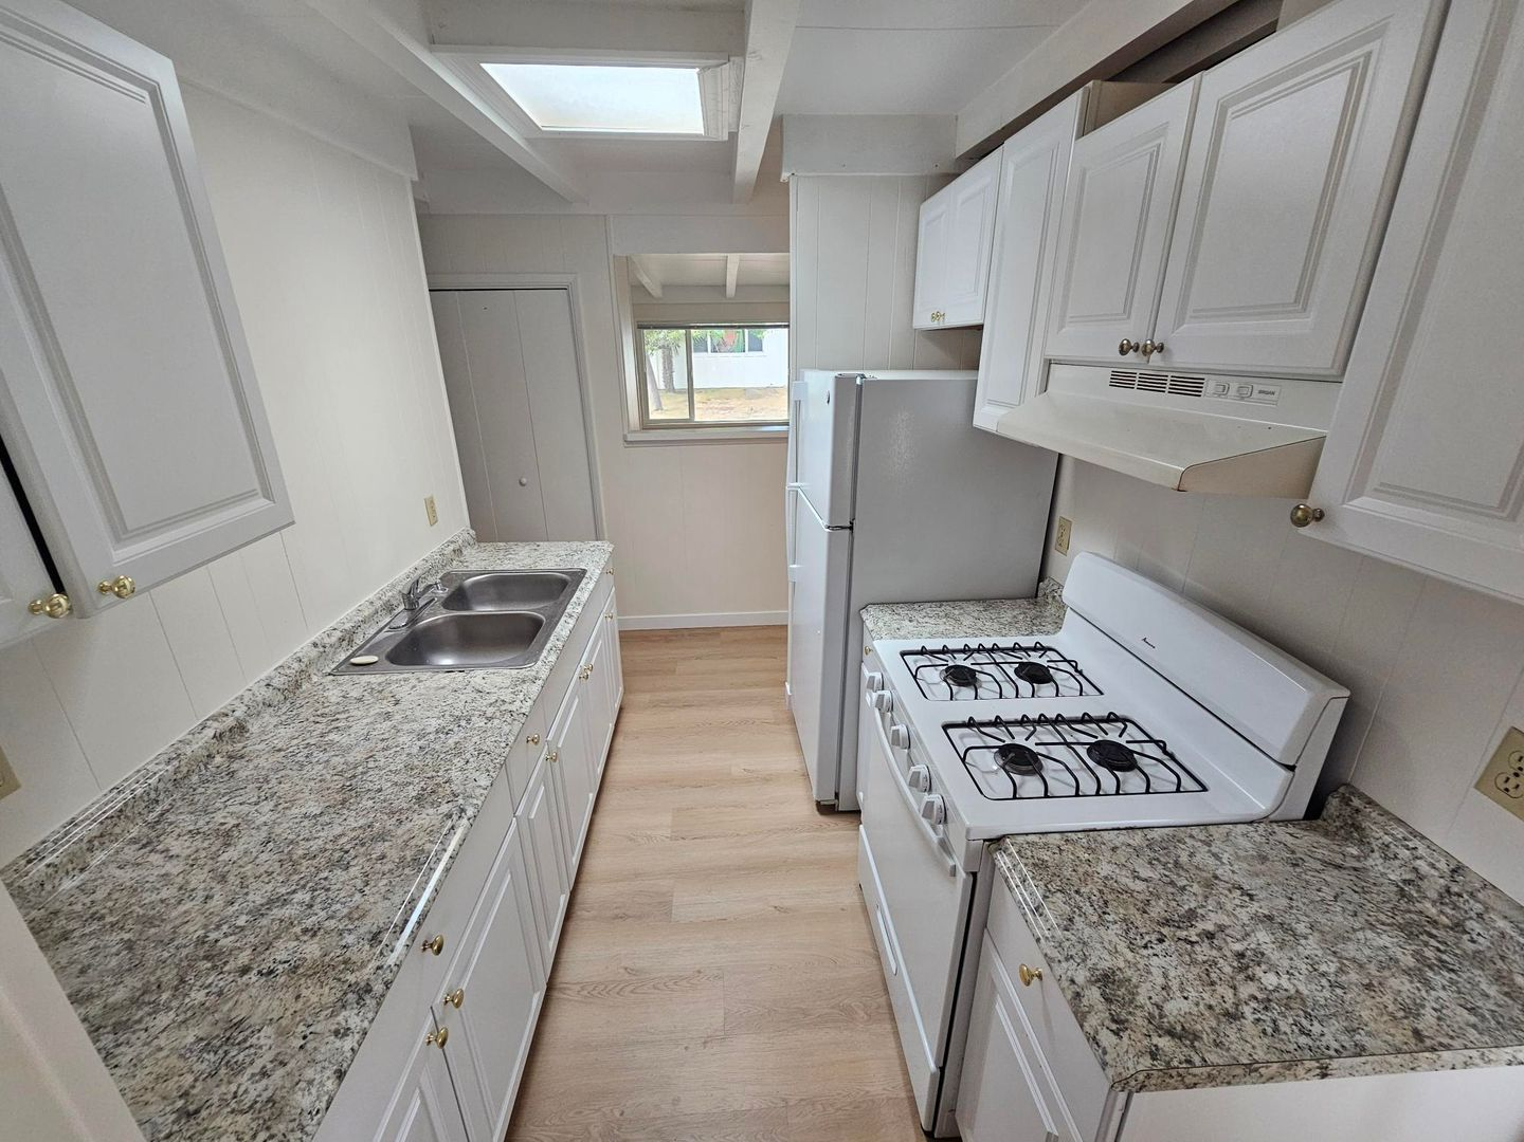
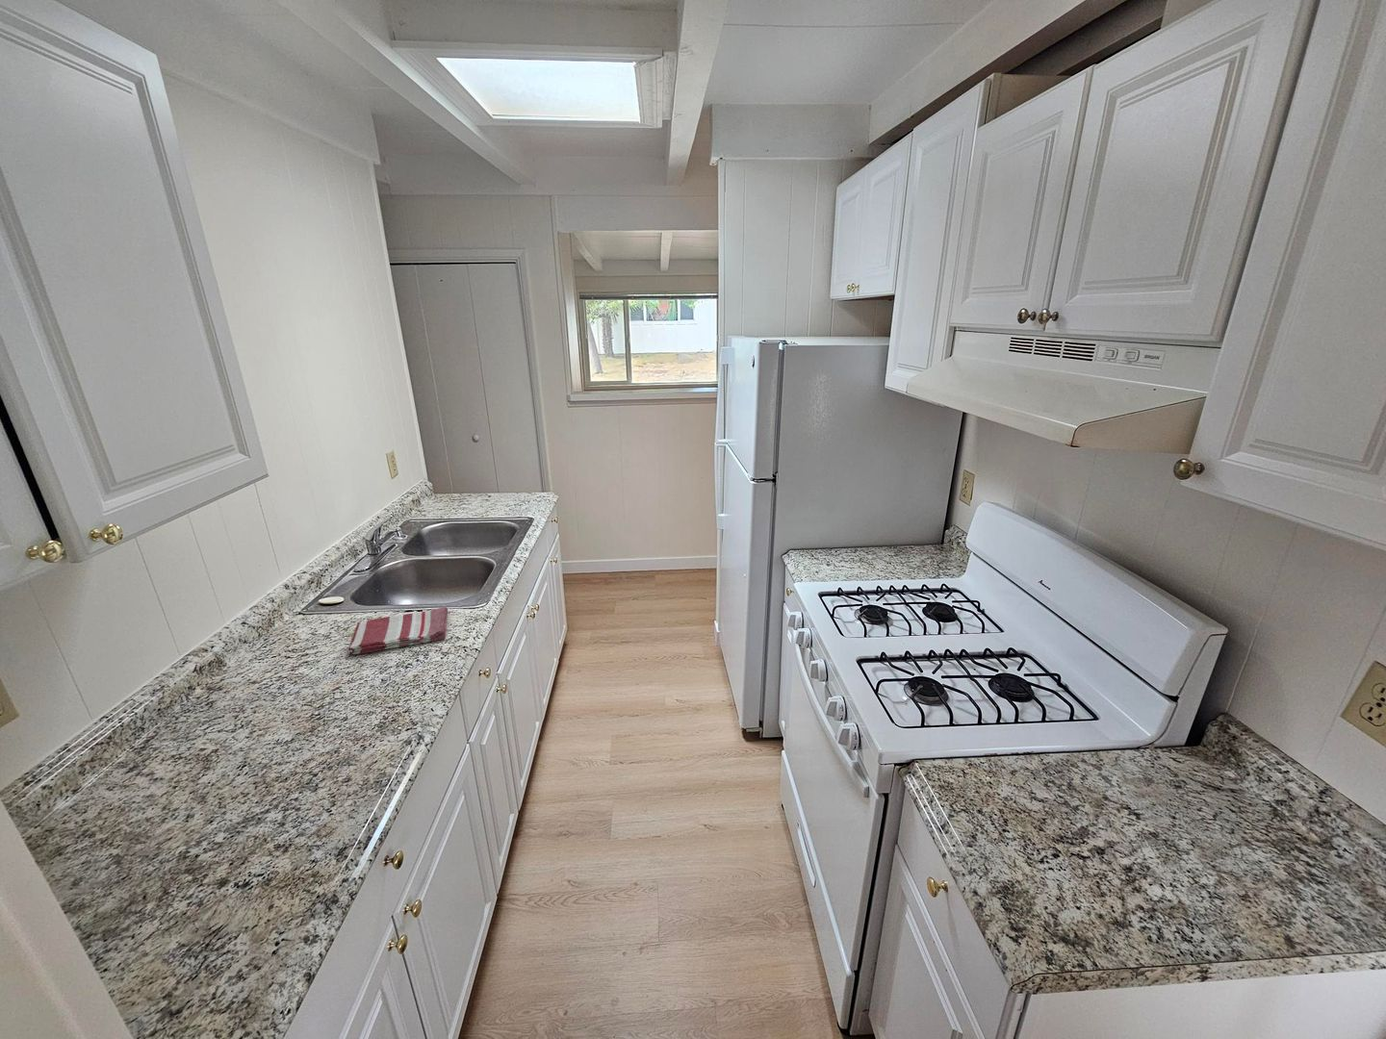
+ dish towel (401, 629)
